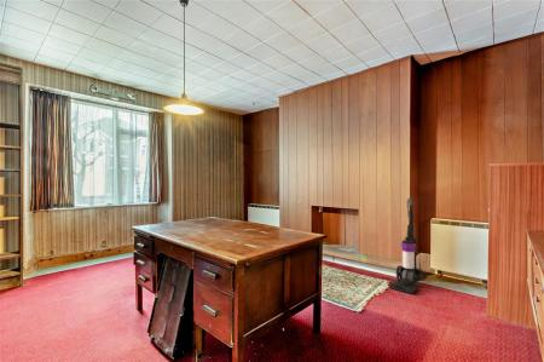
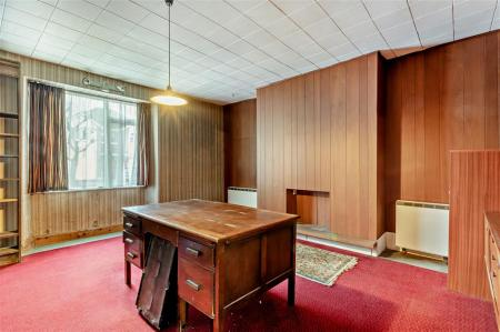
- vacuum cleaner (406, 241)
